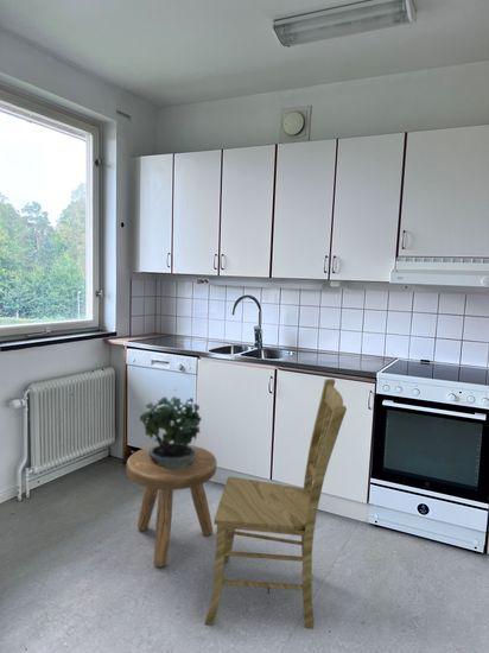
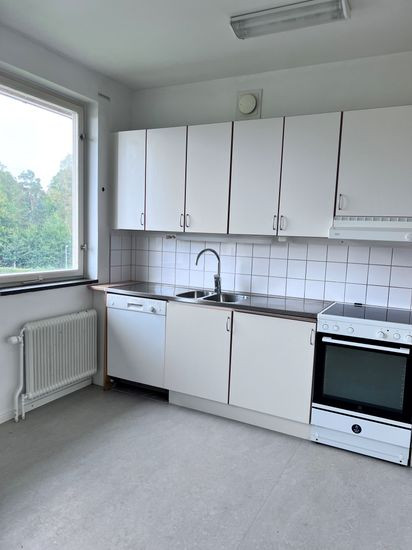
- stool (171, 501)
- potted plant (171, 425)
- dining chair (275, 493)
